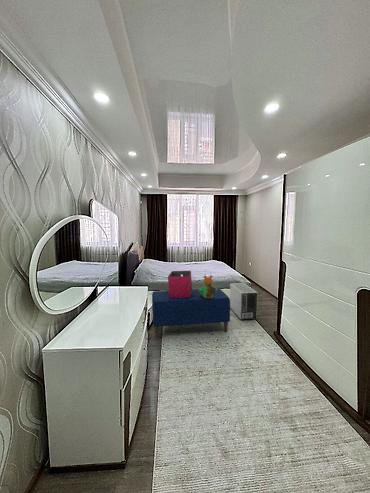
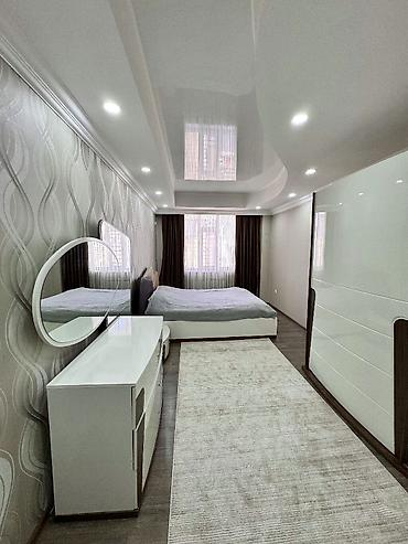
- bench (189, 311)
- stuffed bear (207, 285)
- air purifier (242, 300)
- storage bin (181, 284)
